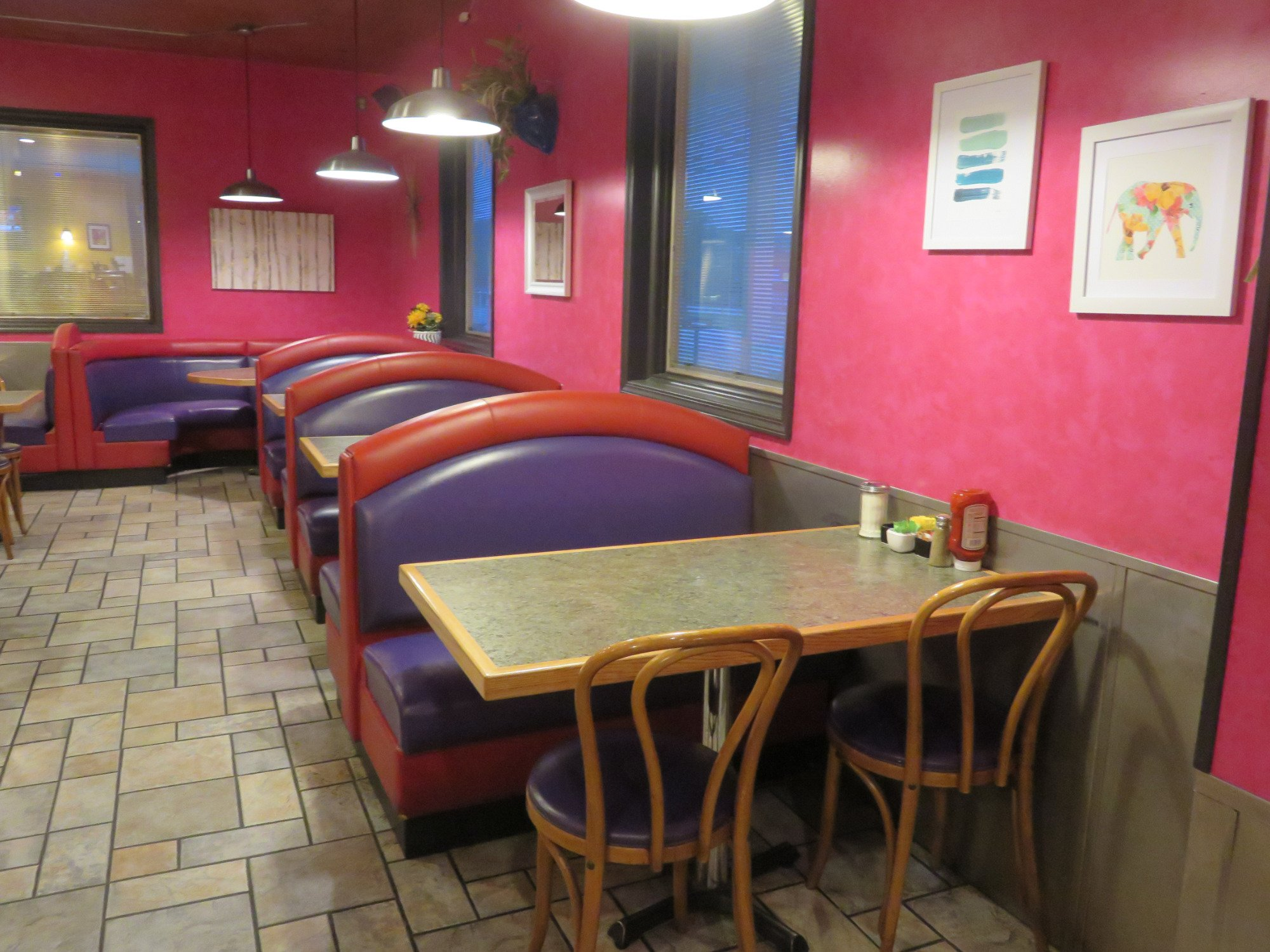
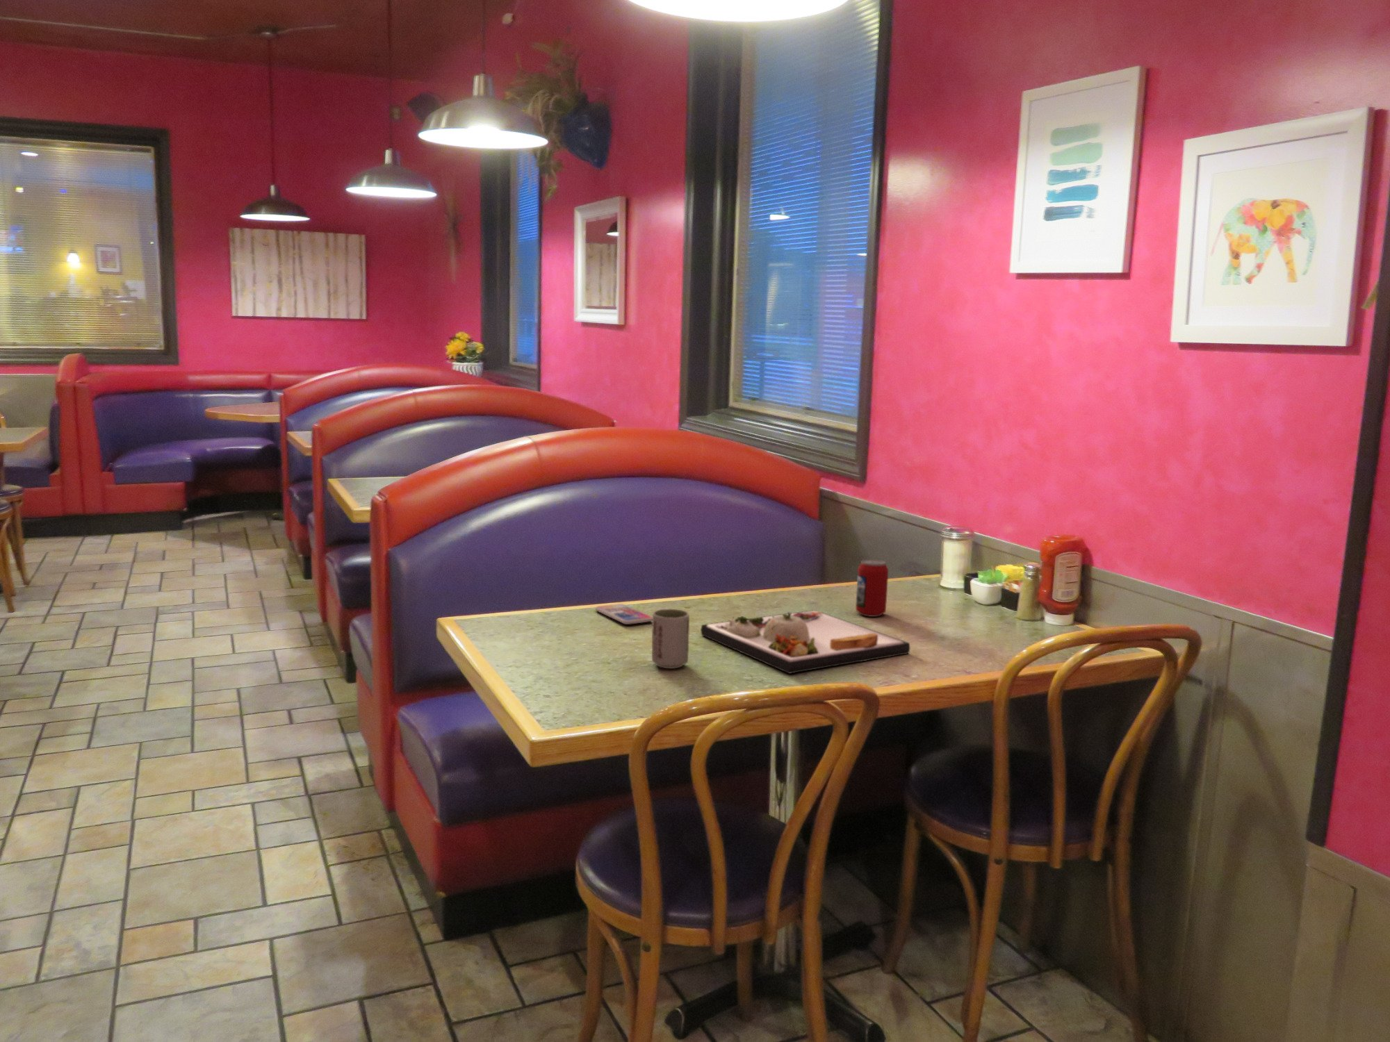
+ dinner plate (803, 627)
+ cup (670, 638)
+ smartphone (624, 613)
+ beverage can (871, 588)
